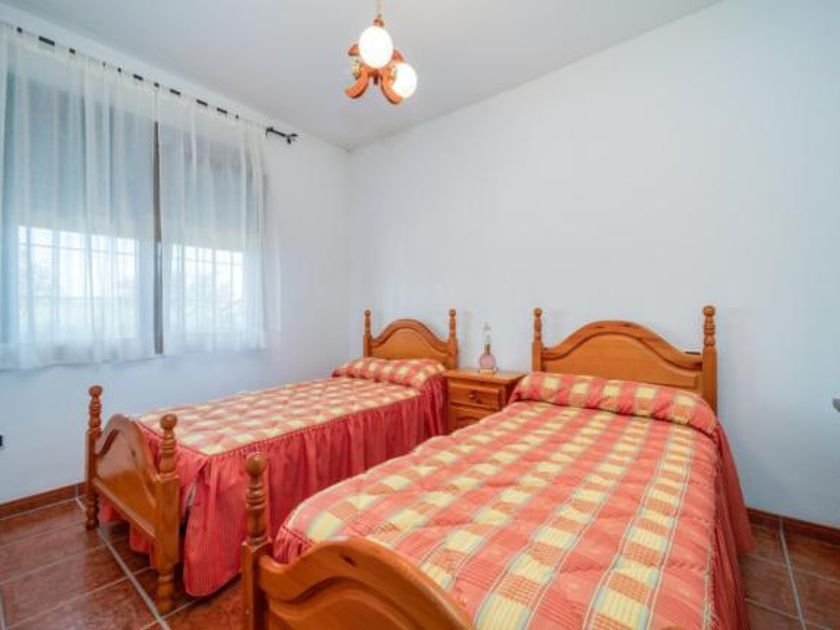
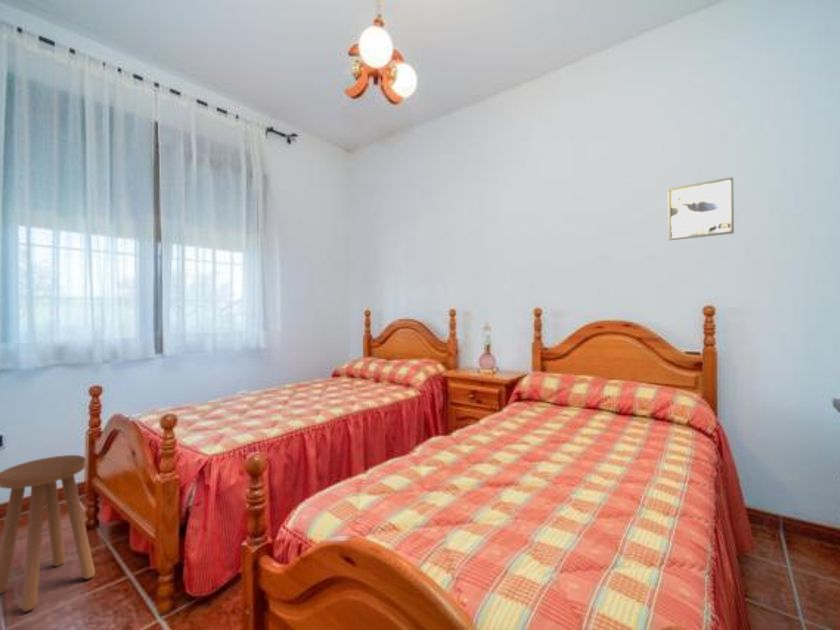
+ stool (42, 525)
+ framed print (699, 210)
